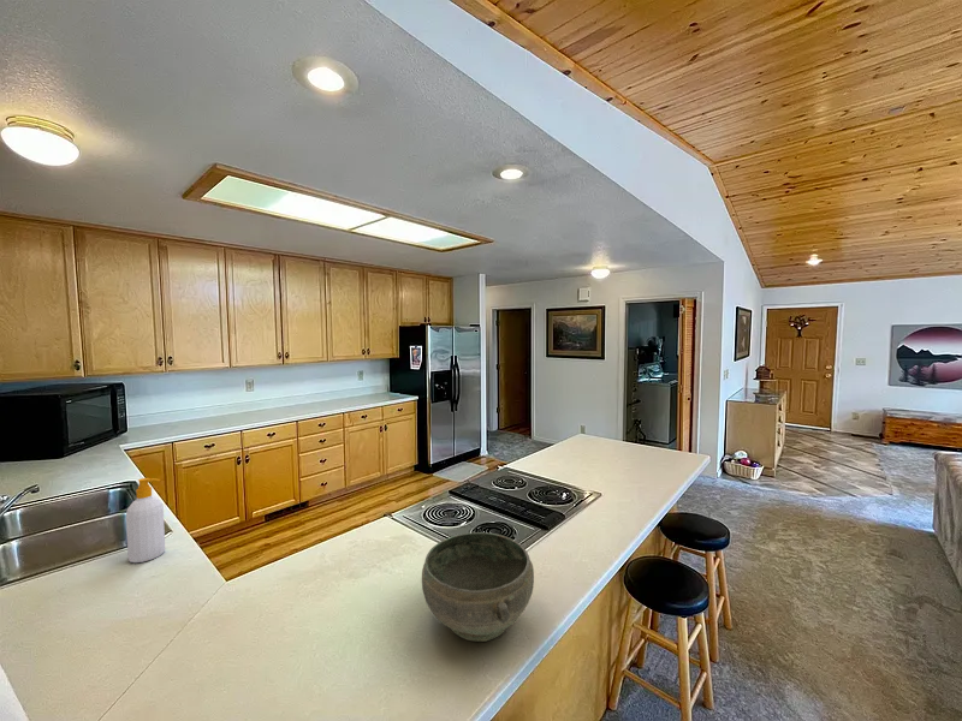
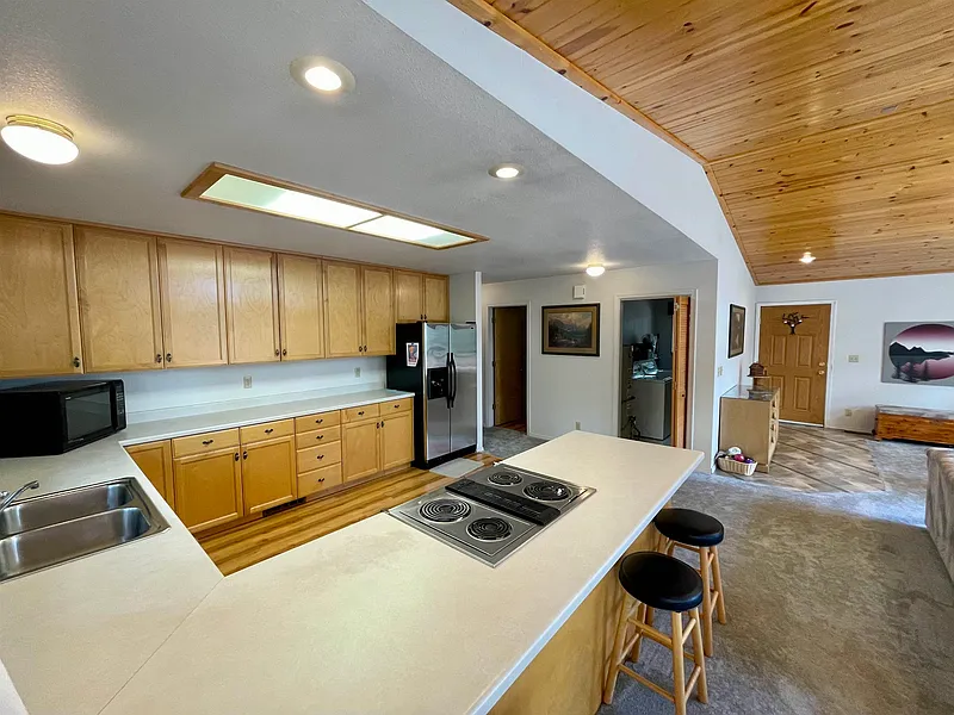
- soap bottle (146, 517)
- bowl (477, 586)
